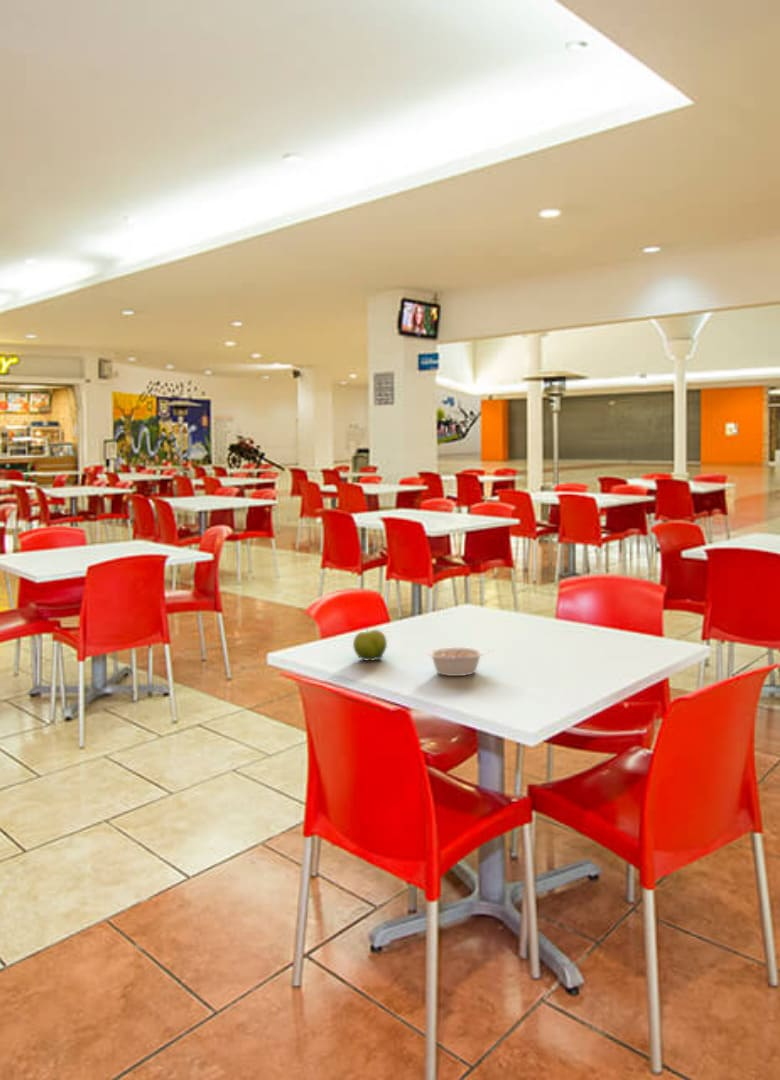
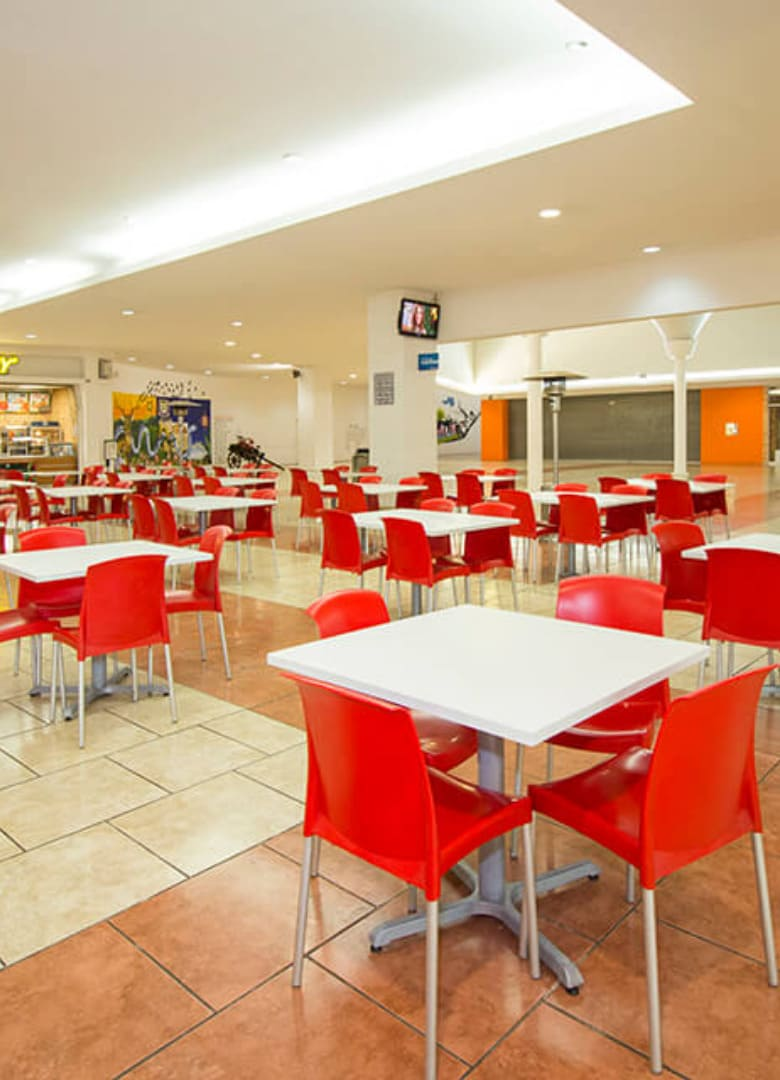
- fruit (370, 643)
- legume (458, 660)
